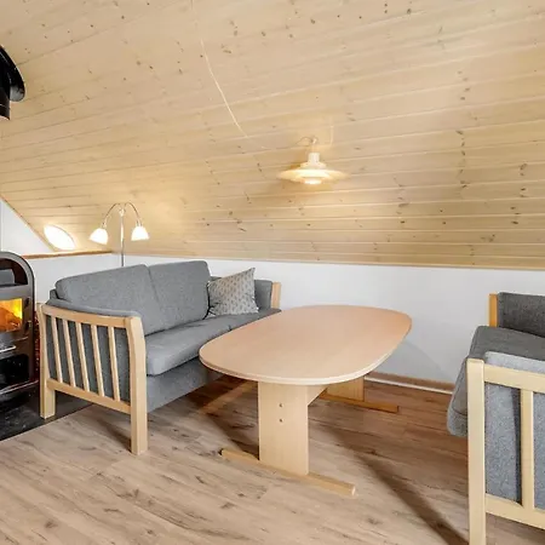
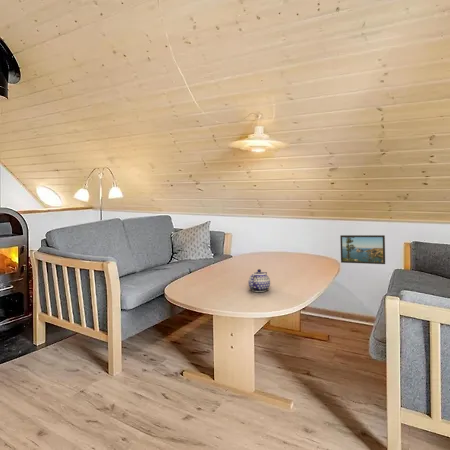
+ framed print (362, 249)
+ teapot (259, 279)
